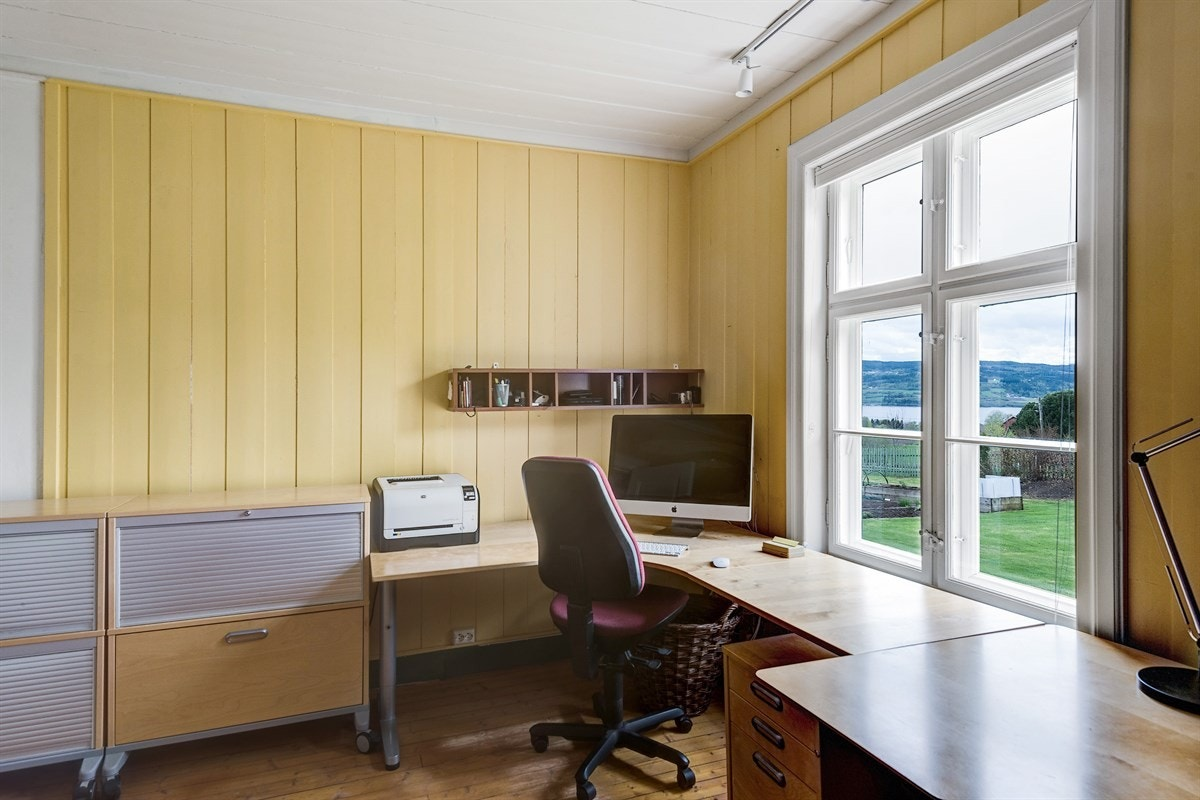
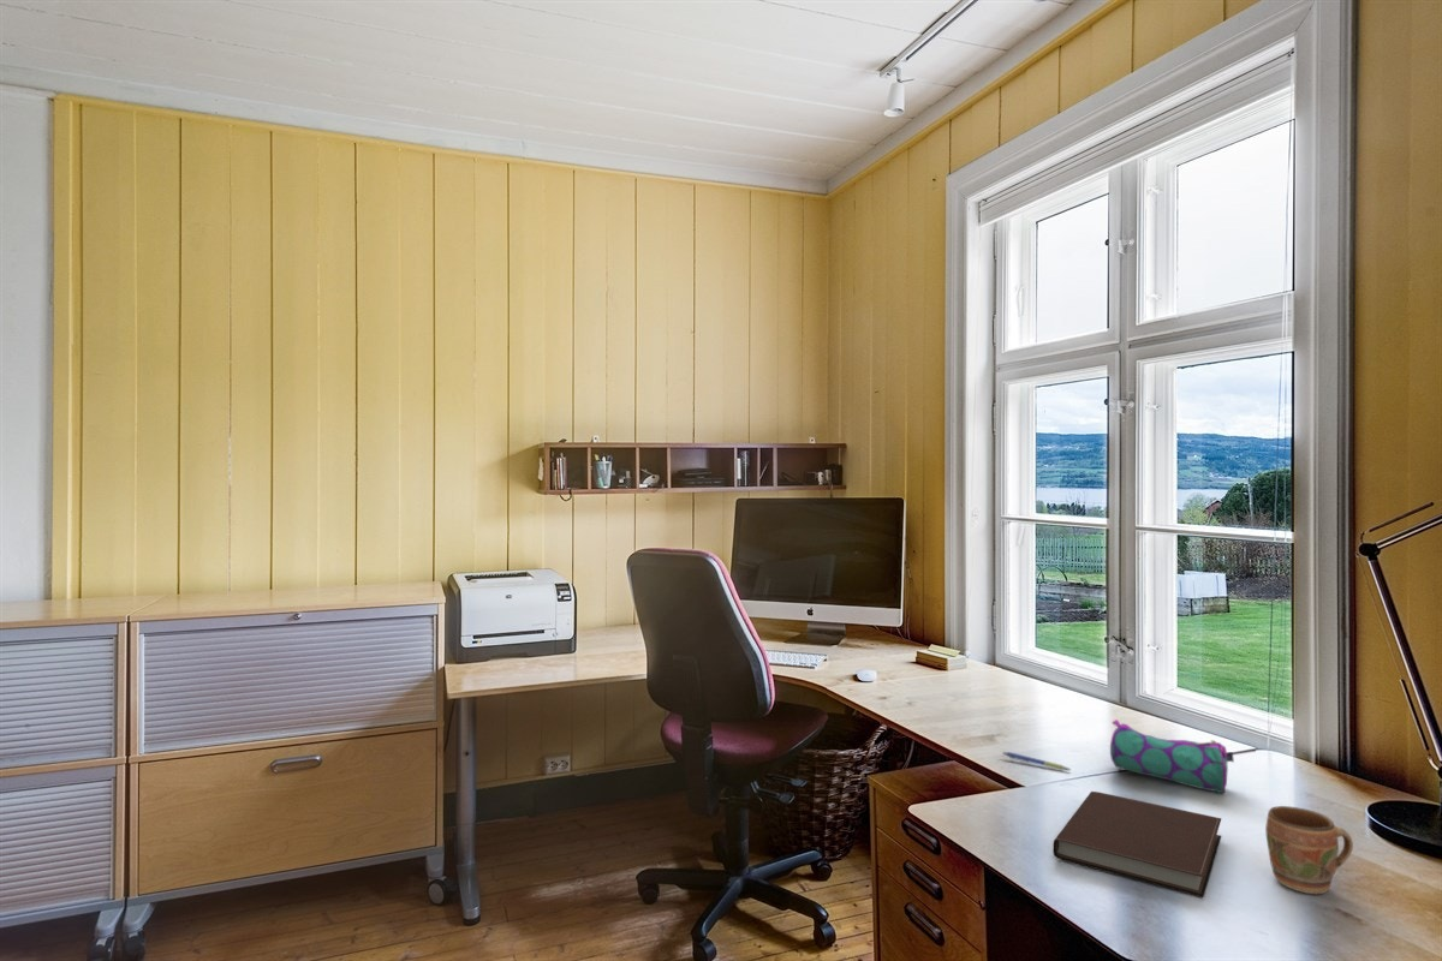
+ pen (1036, 760)
+ notebook (1139, 837)
+ mug (1306, 852)
+ pencil case (1168, 754)
